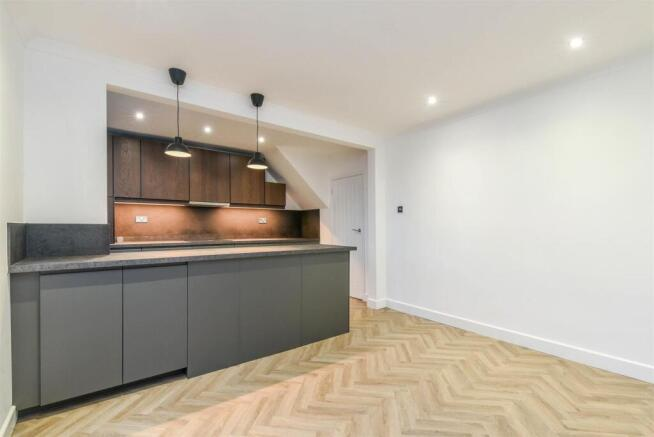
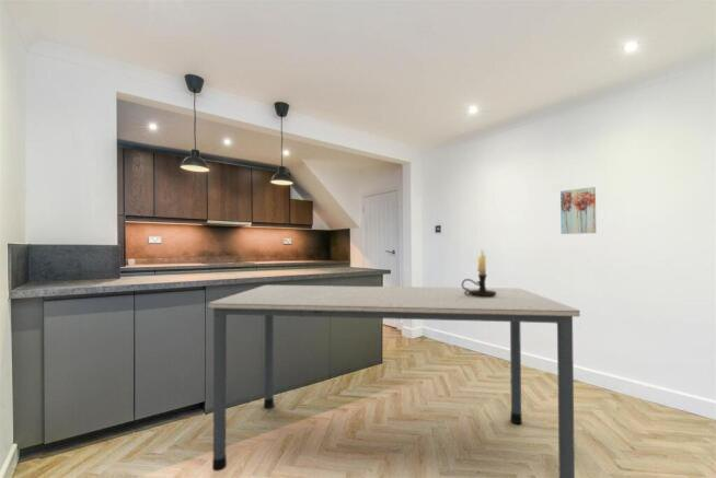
+ candle holder (477, 270)
+ dining table (384, 317)
+ wall art (577, 211)
